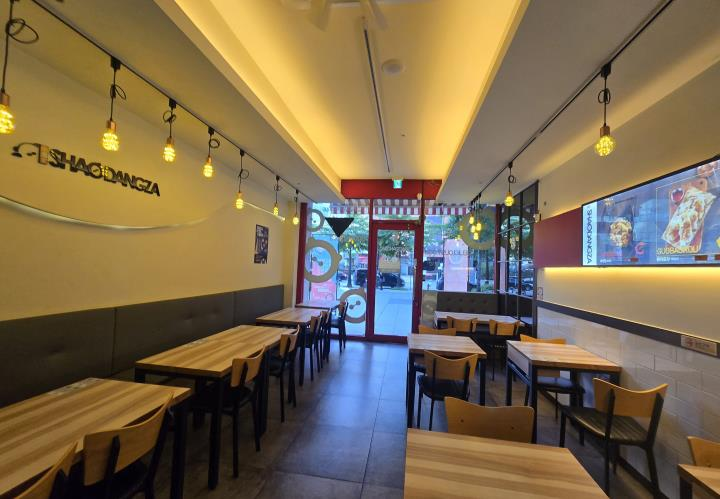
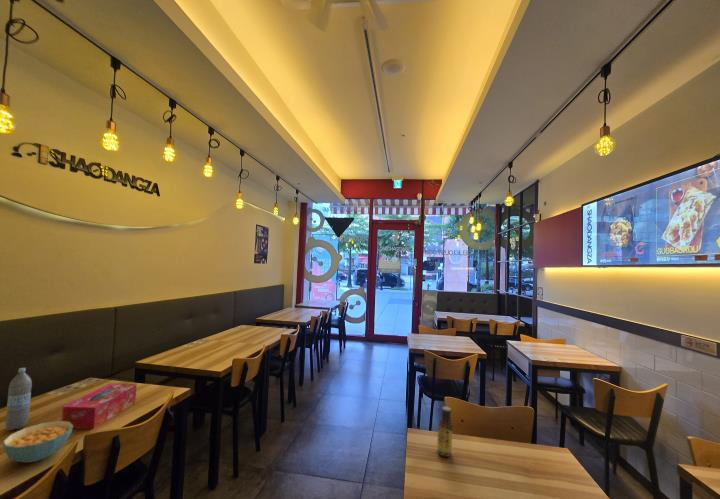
+ sauce bottle (445, 430)
+ tissue box (102, 404)
+ water bottle (19, 398)
+ cereal bowl (38, 445)
